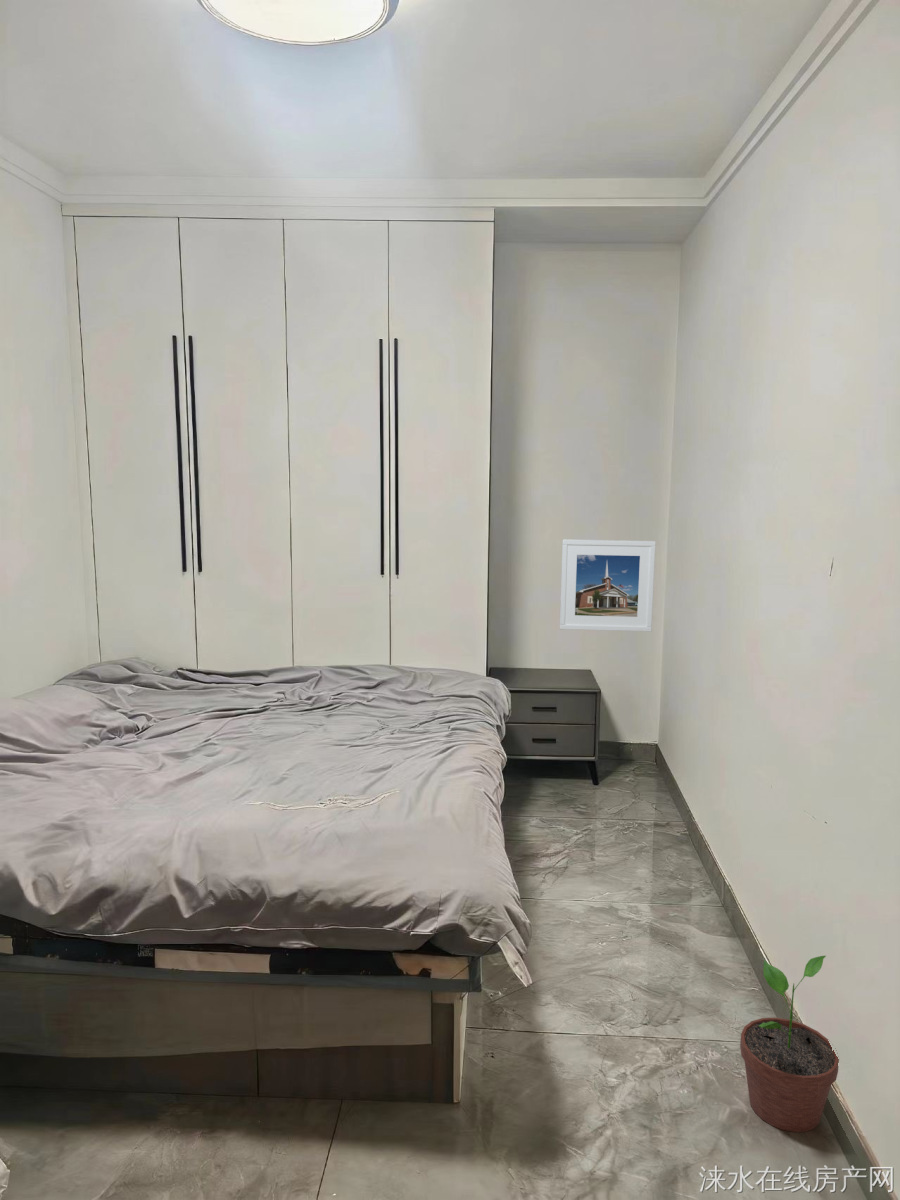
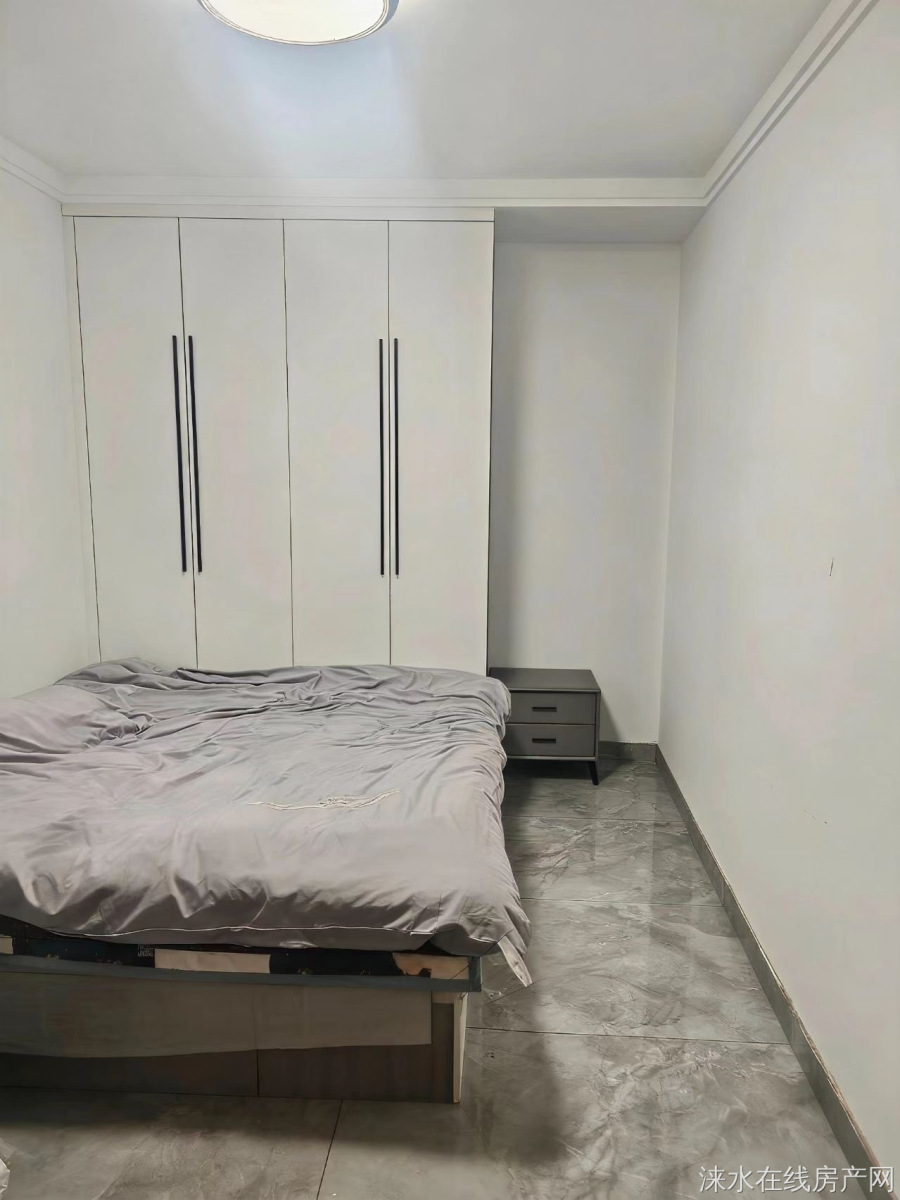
- potted plant (789, 1036)
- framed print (607, 585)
